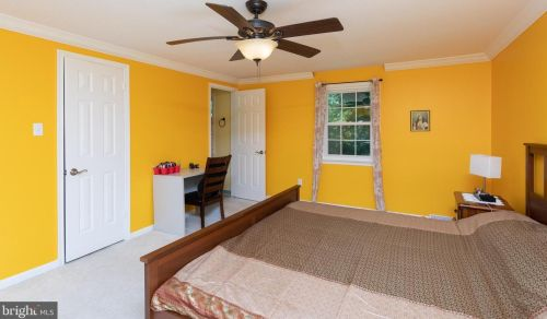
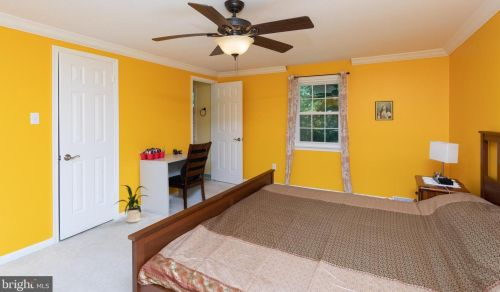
+ house plant (133, 202)
